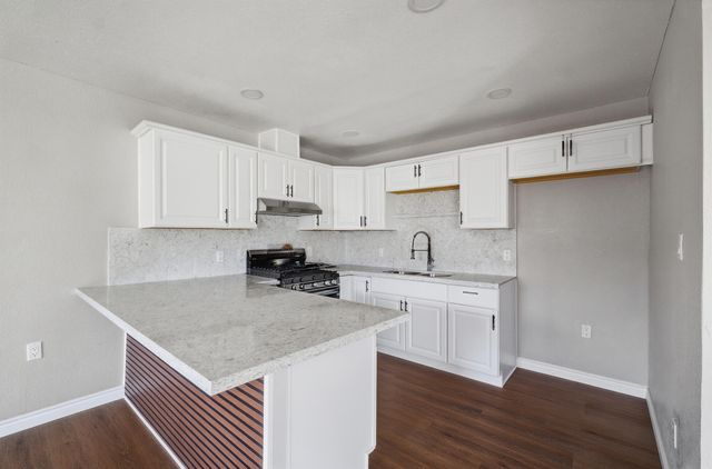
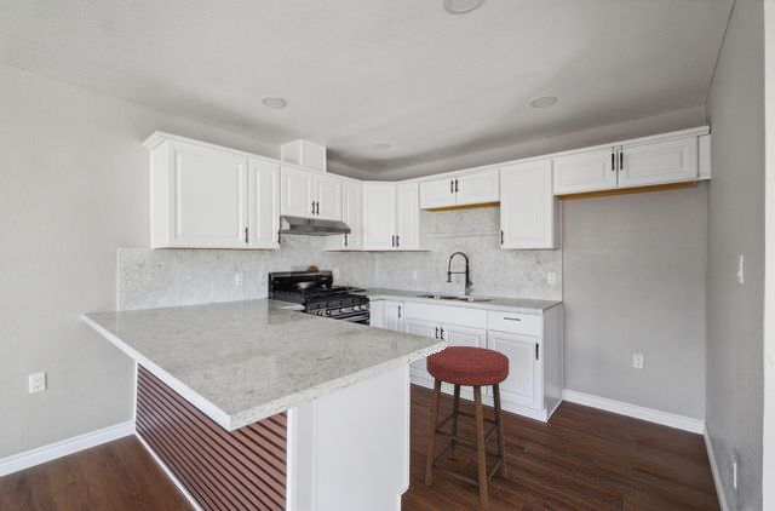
+ bar stool (466, 415)
